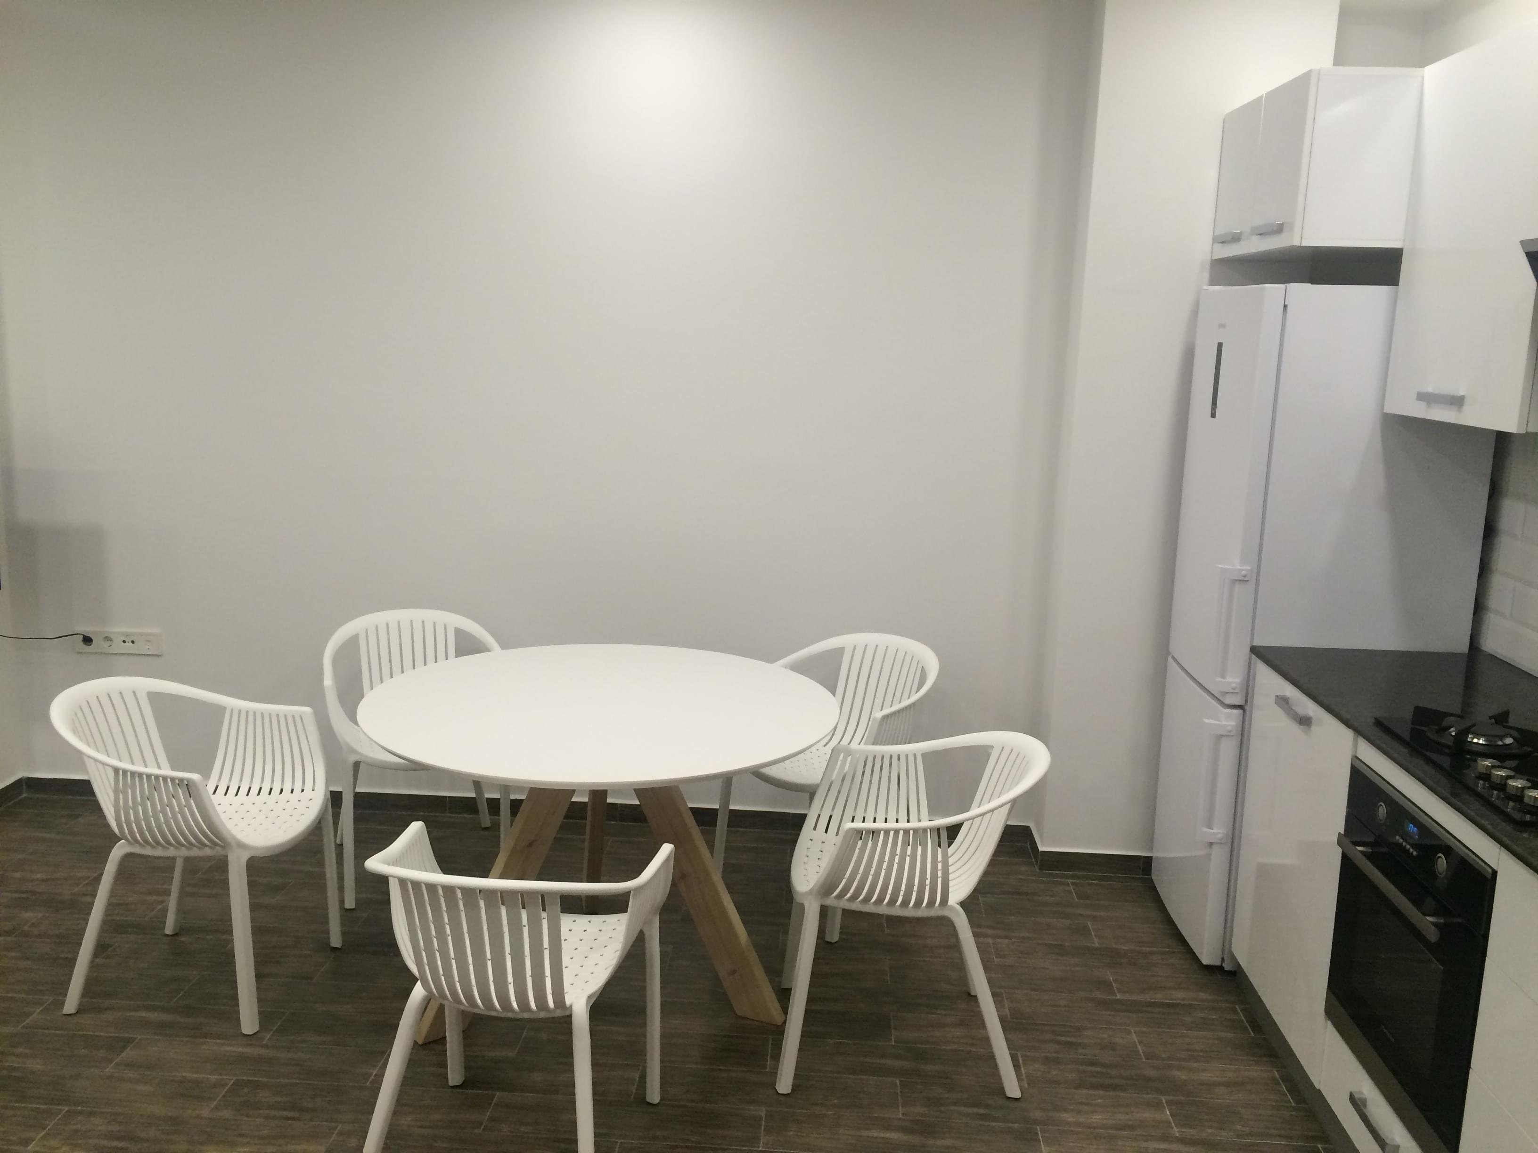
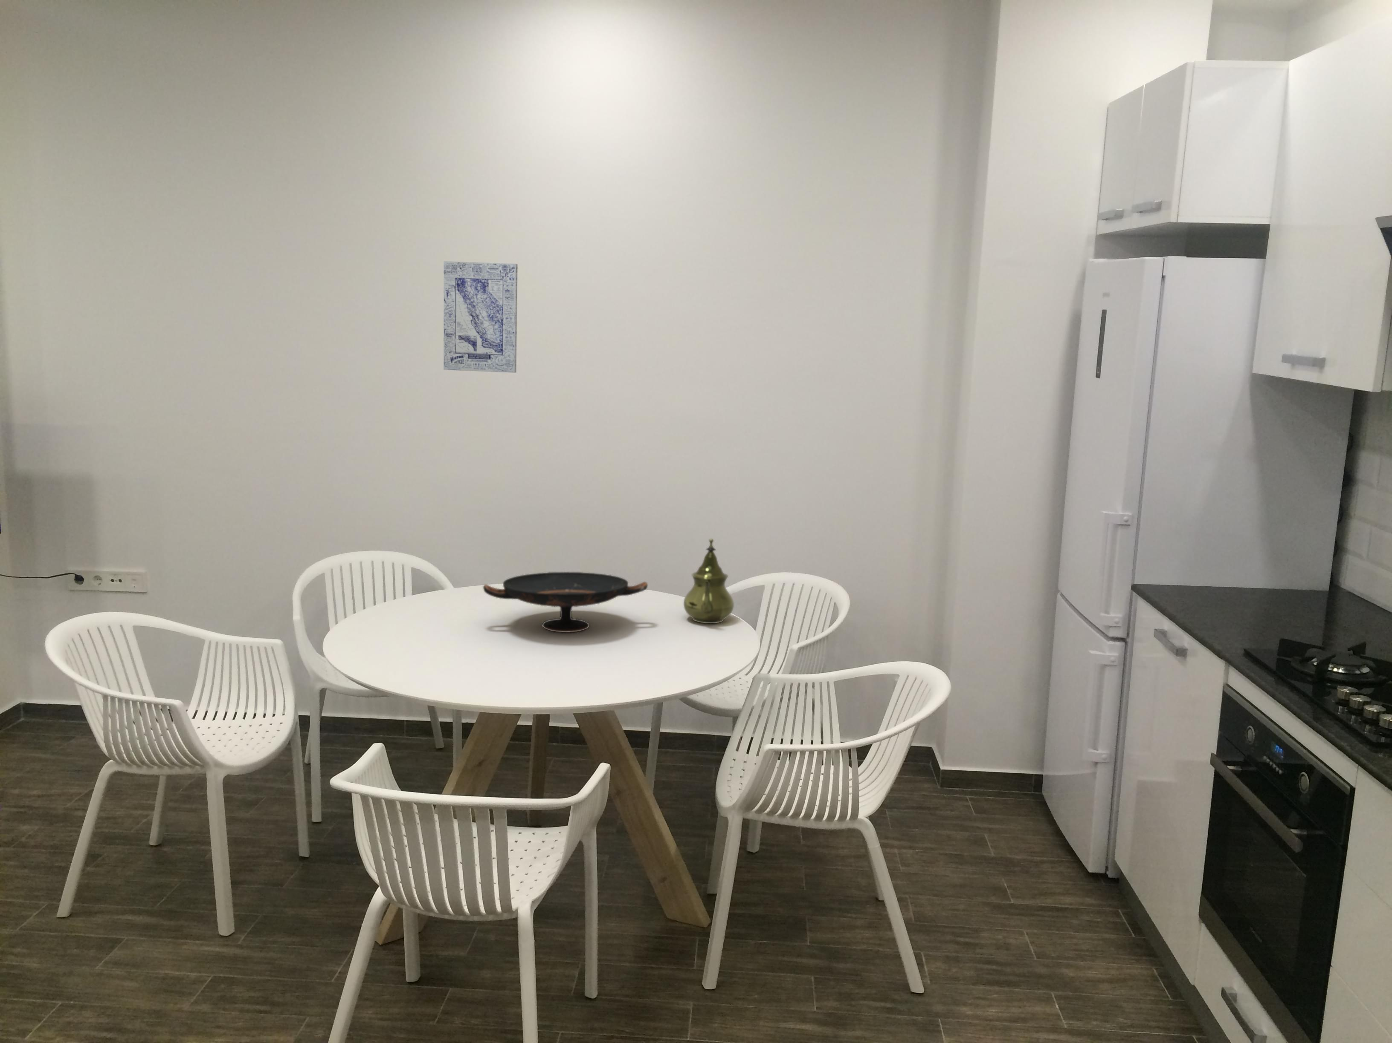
+ wall art (480, 317)
+ decorative bowl (566, 603)
+ teapot (709, 578)
